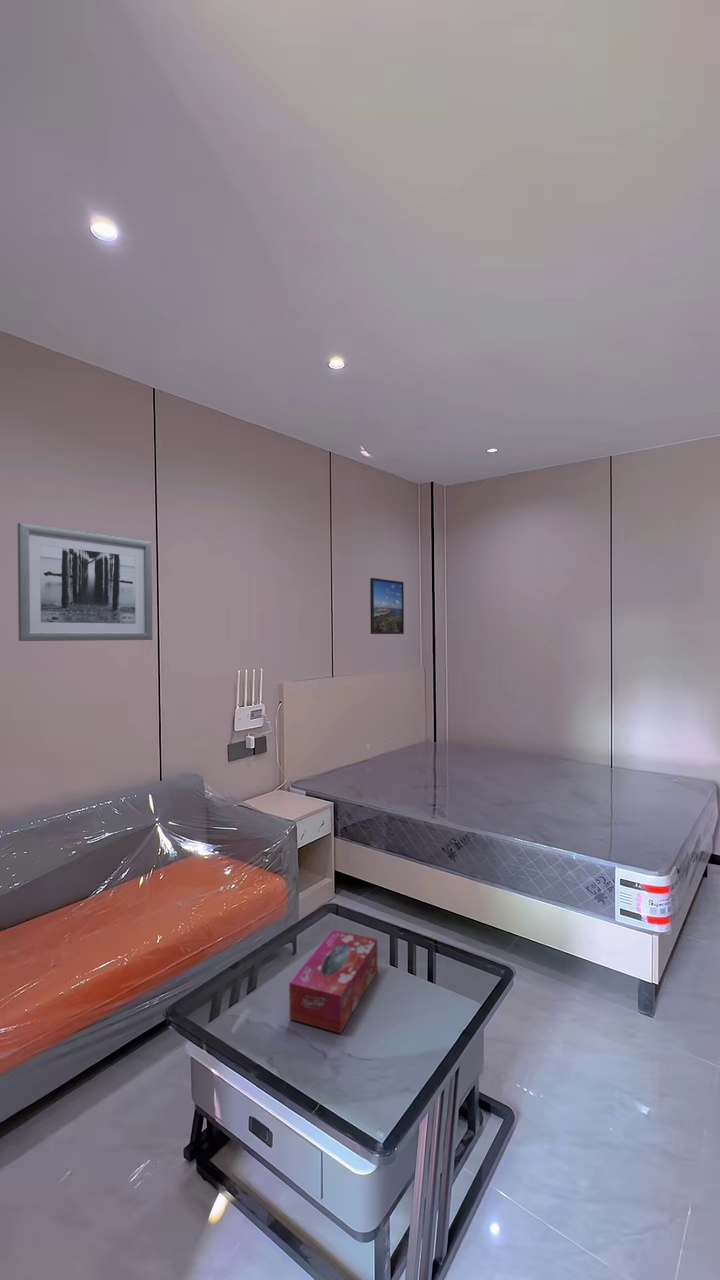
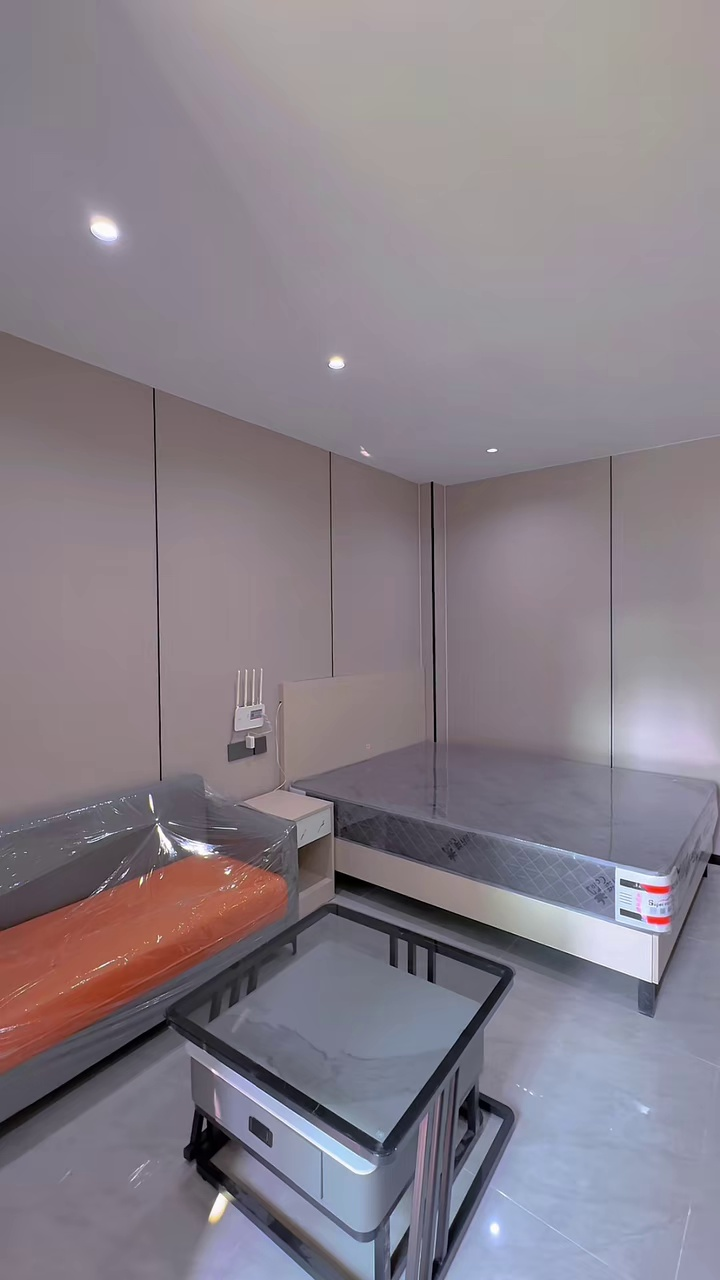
- wall art (91, 586)
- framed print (387, 607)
- tissue box (336, 976)
